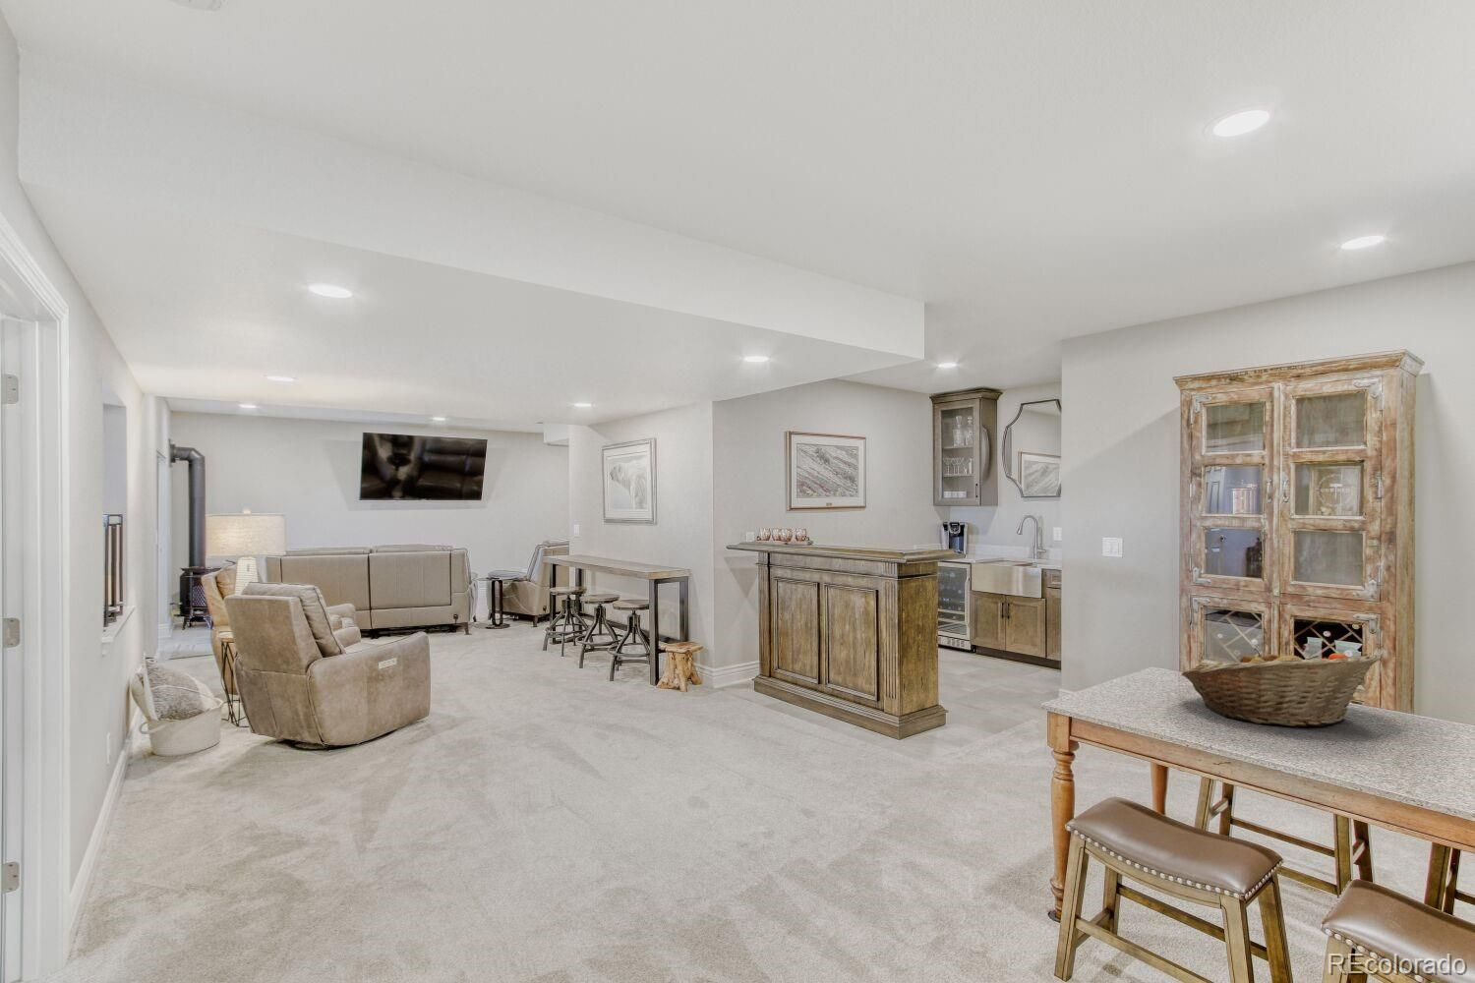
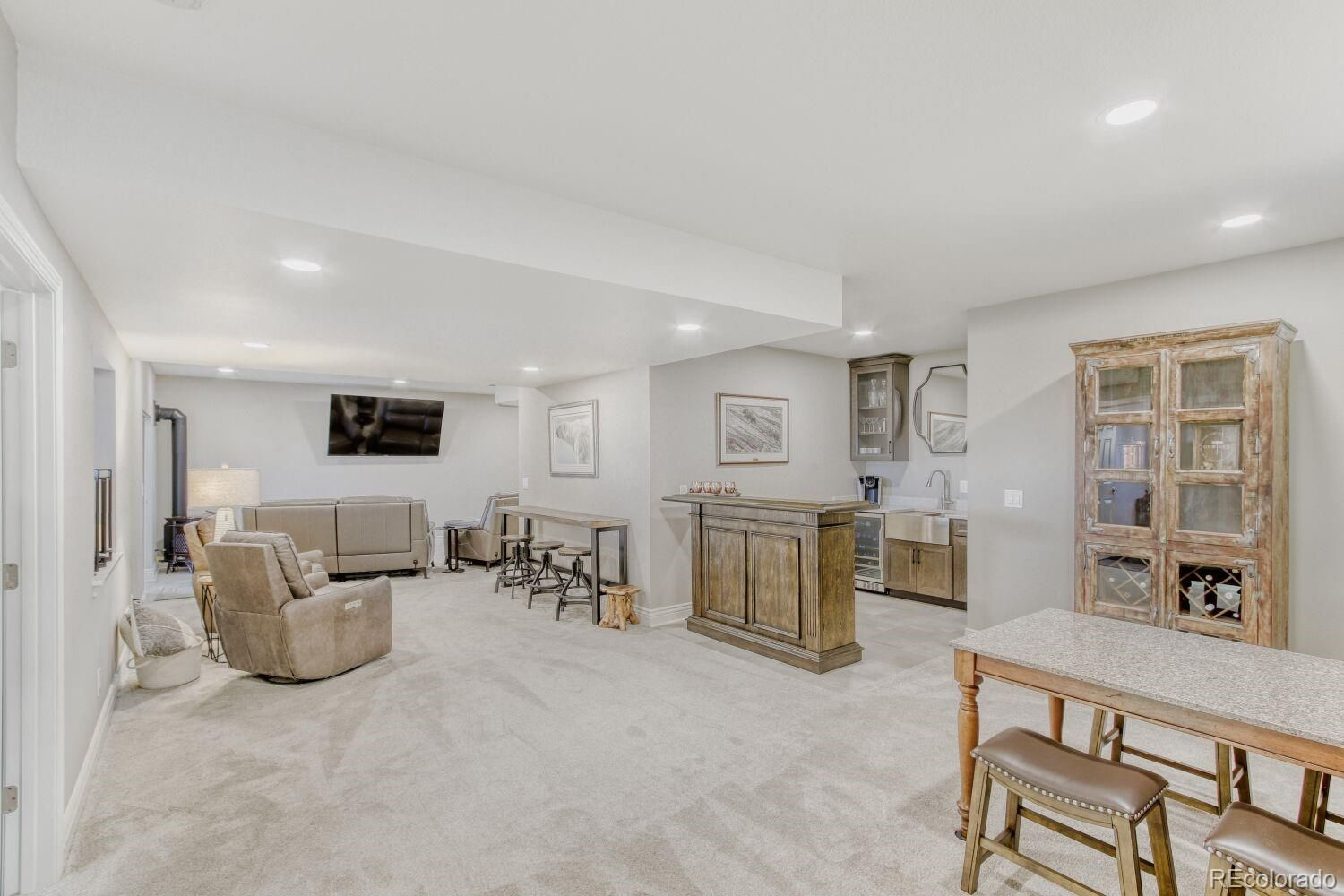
- fruit basket (1277, 679)
